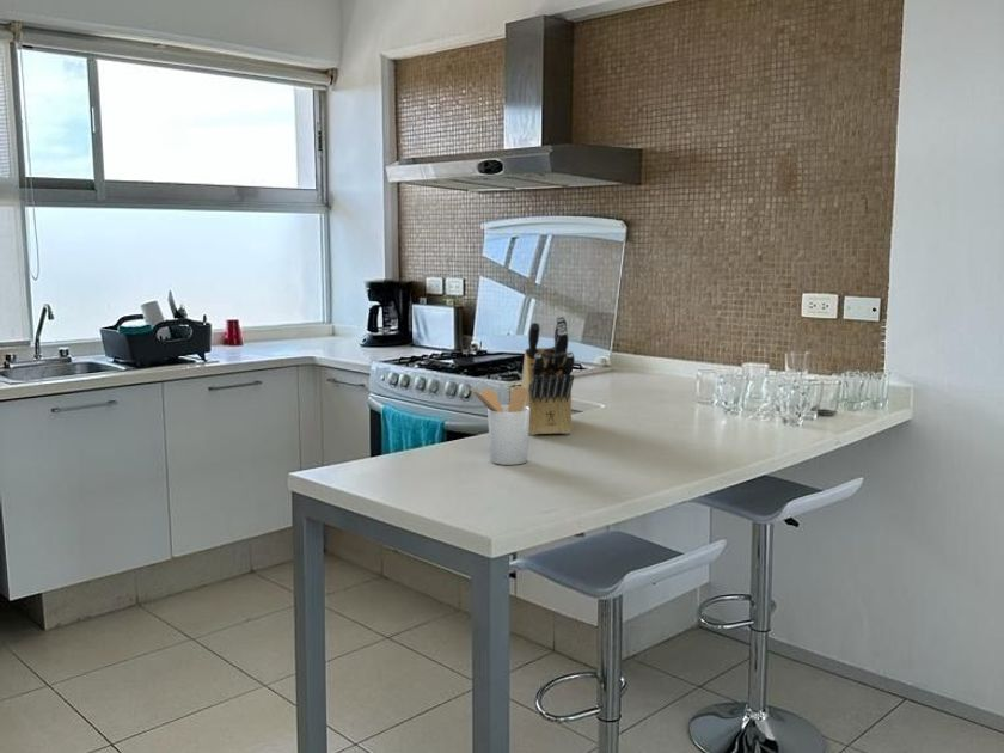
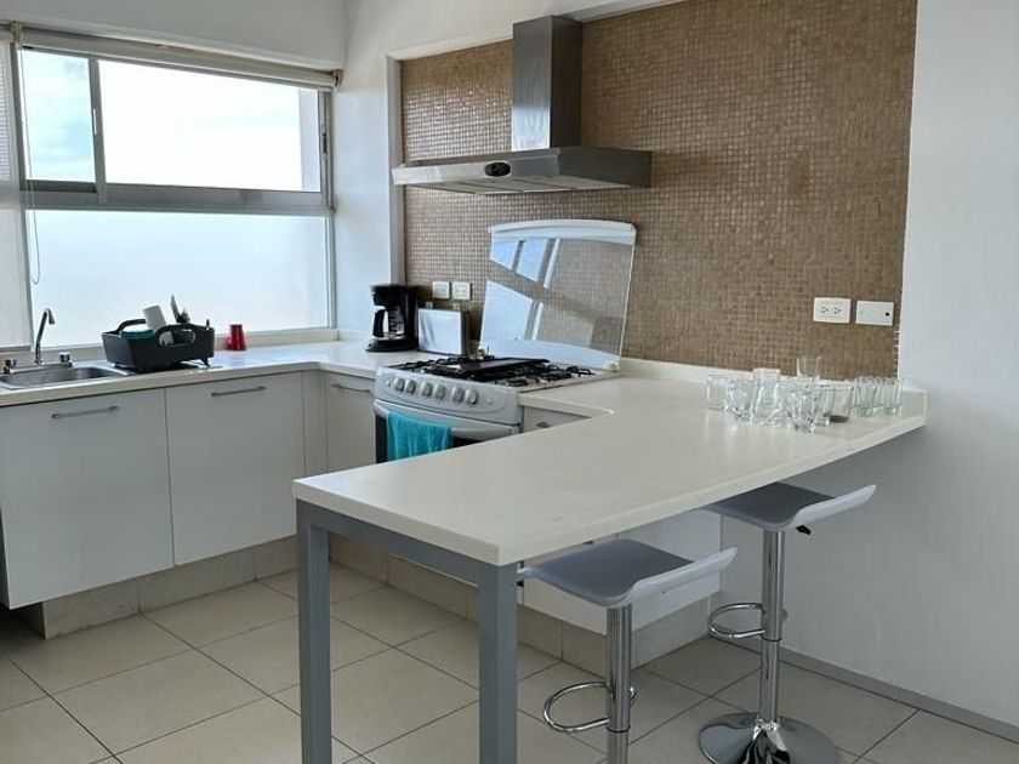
- utensil holder (498, 422)
- knife block (545, 371)
